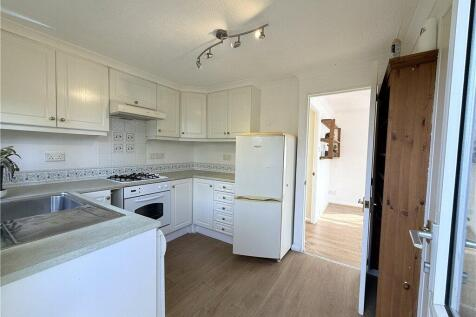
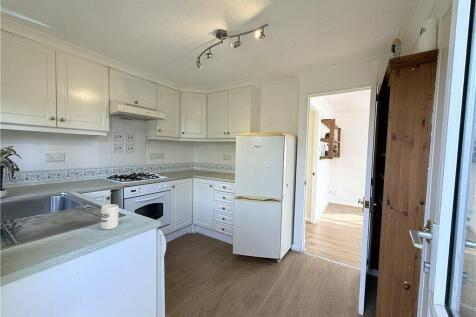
+ cup (109, 216)
